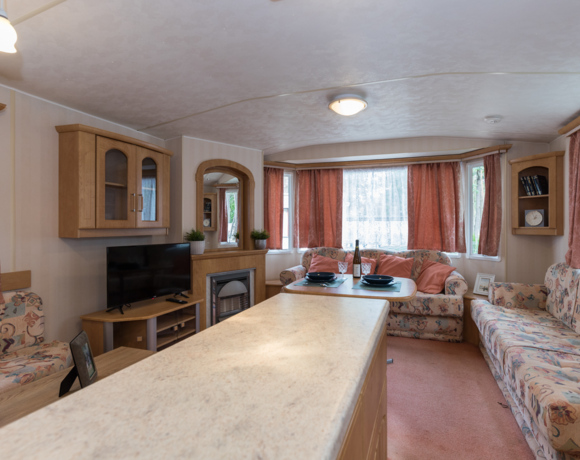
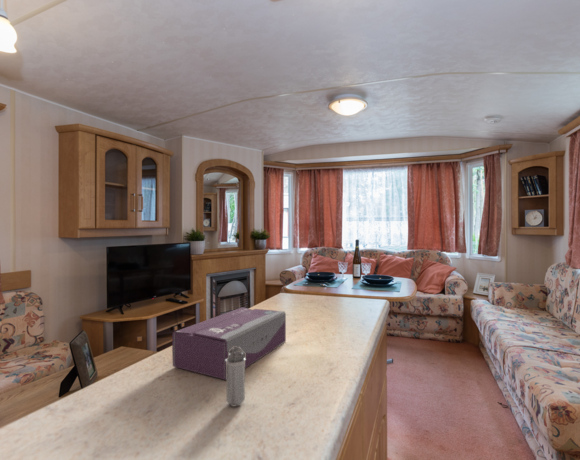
+ shaker (235, 375)
+ tissue box (234, 336)
